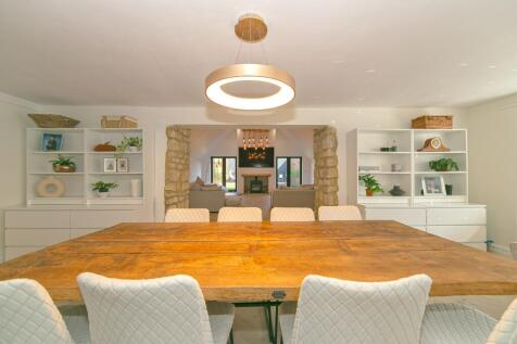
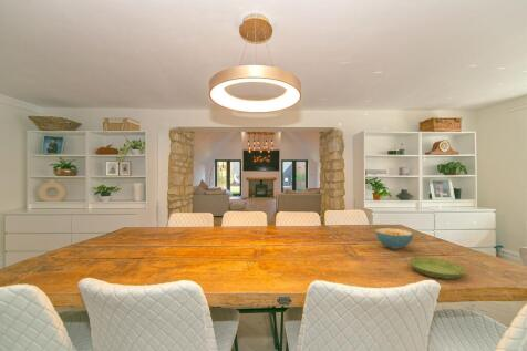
+ saucer (435, 268)
+ cereal bowl (393, 239)
